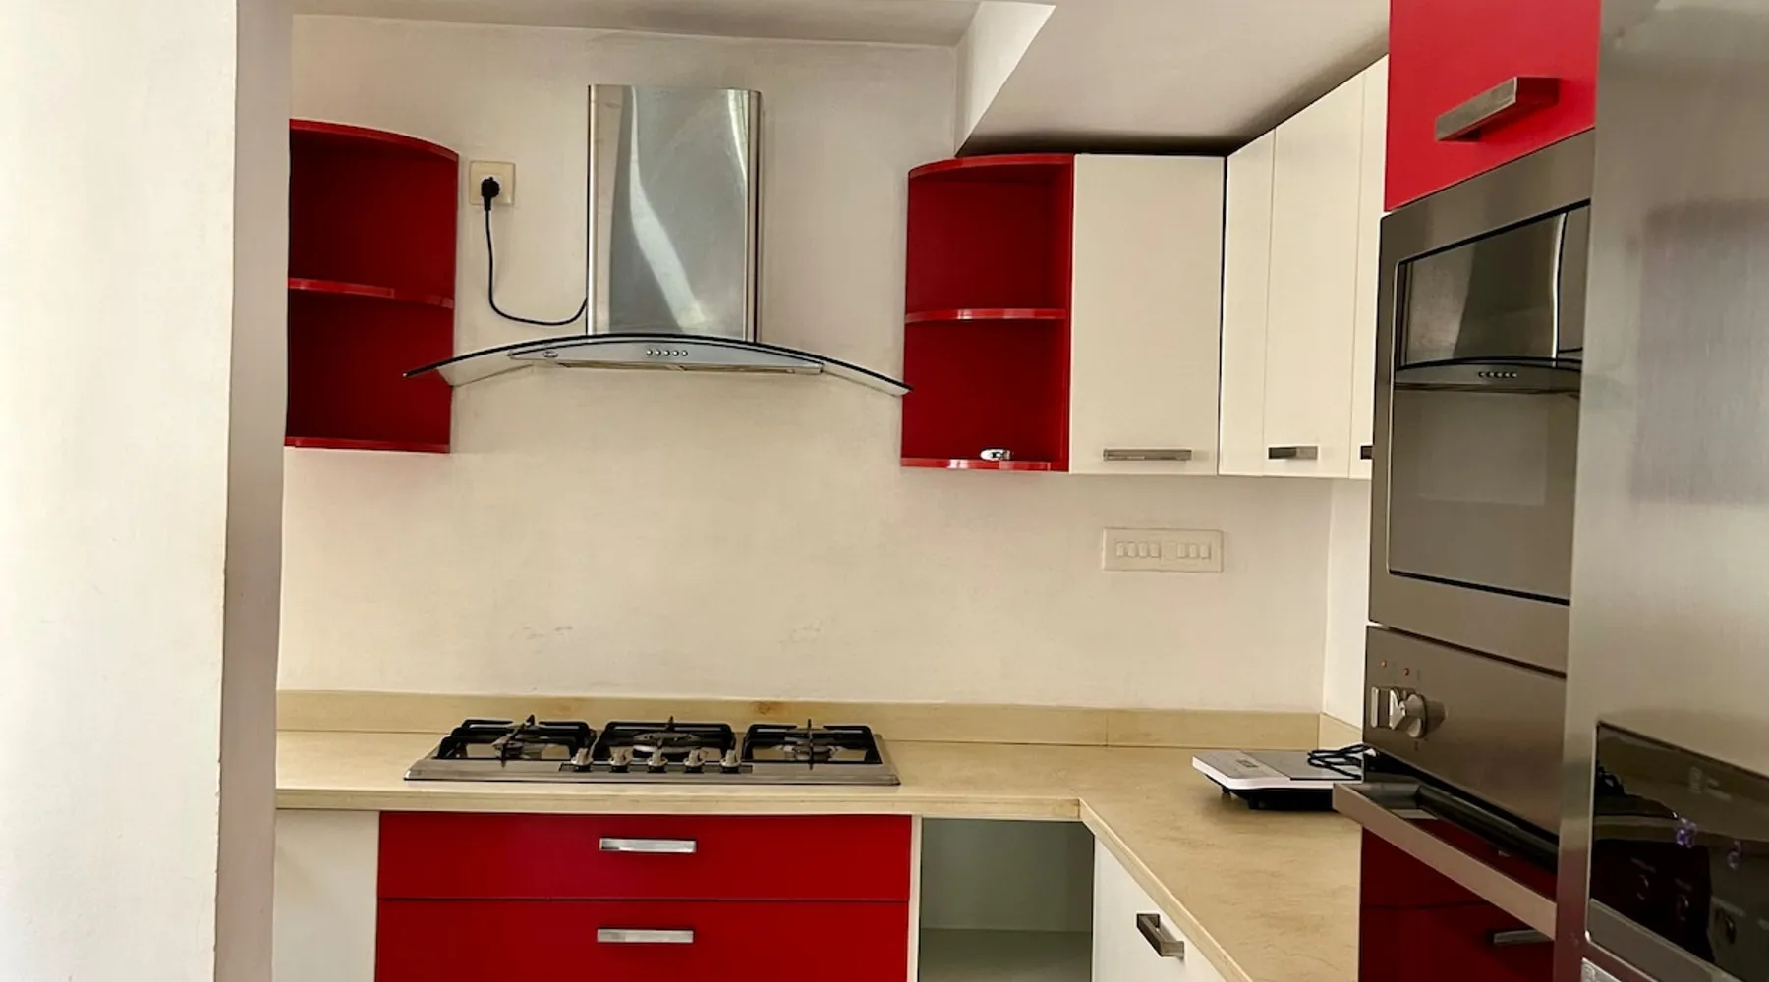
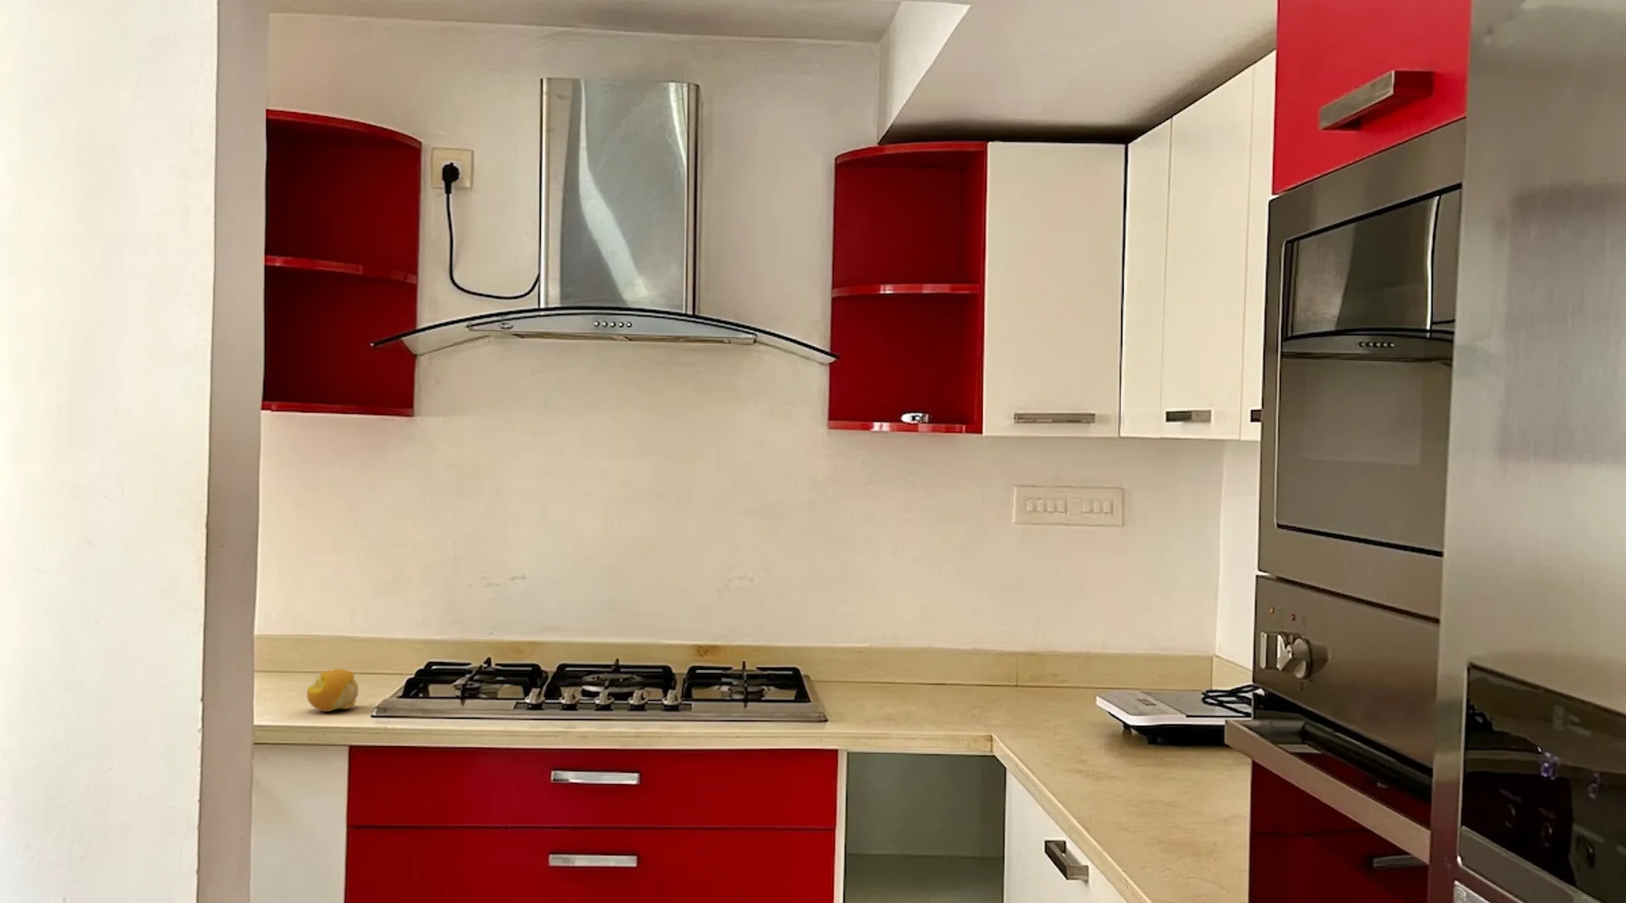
+ fruit (333, 689)
